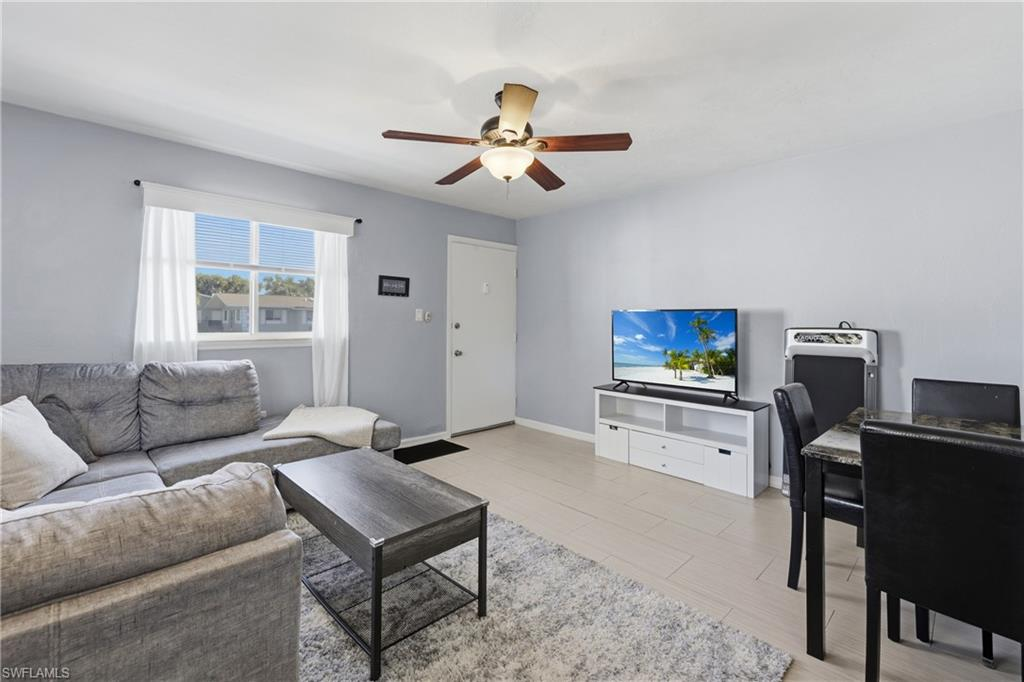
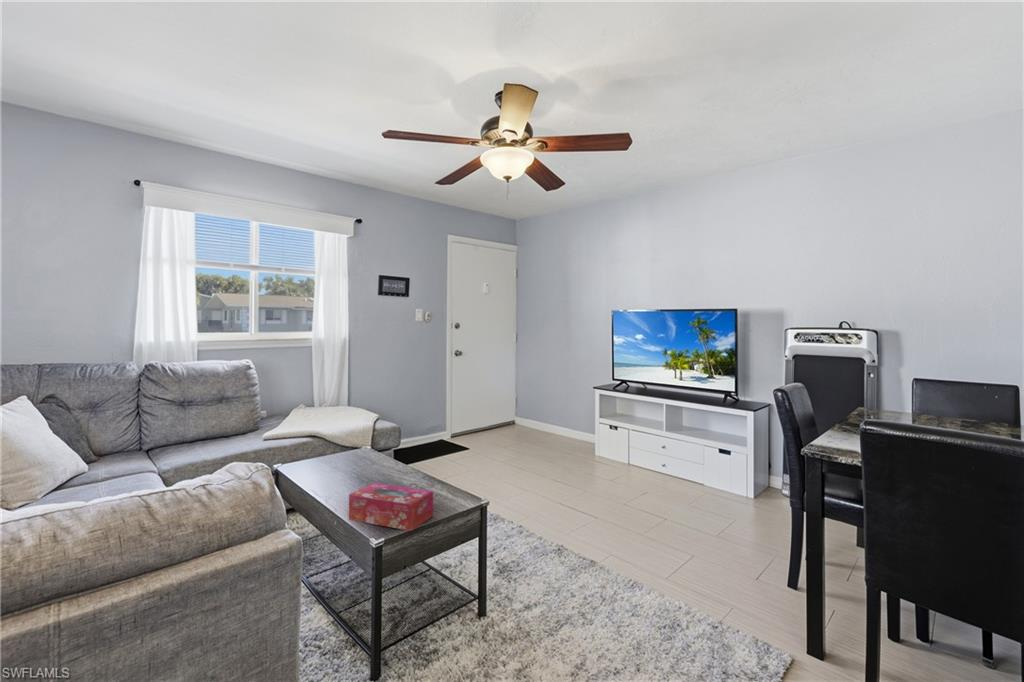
+ tissue box (391, 505)
